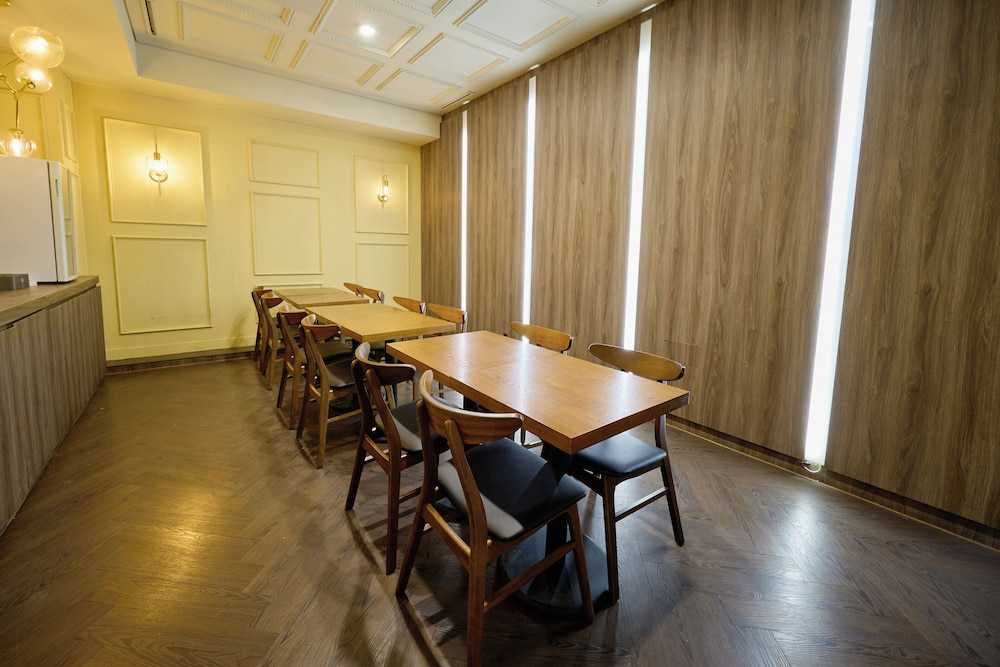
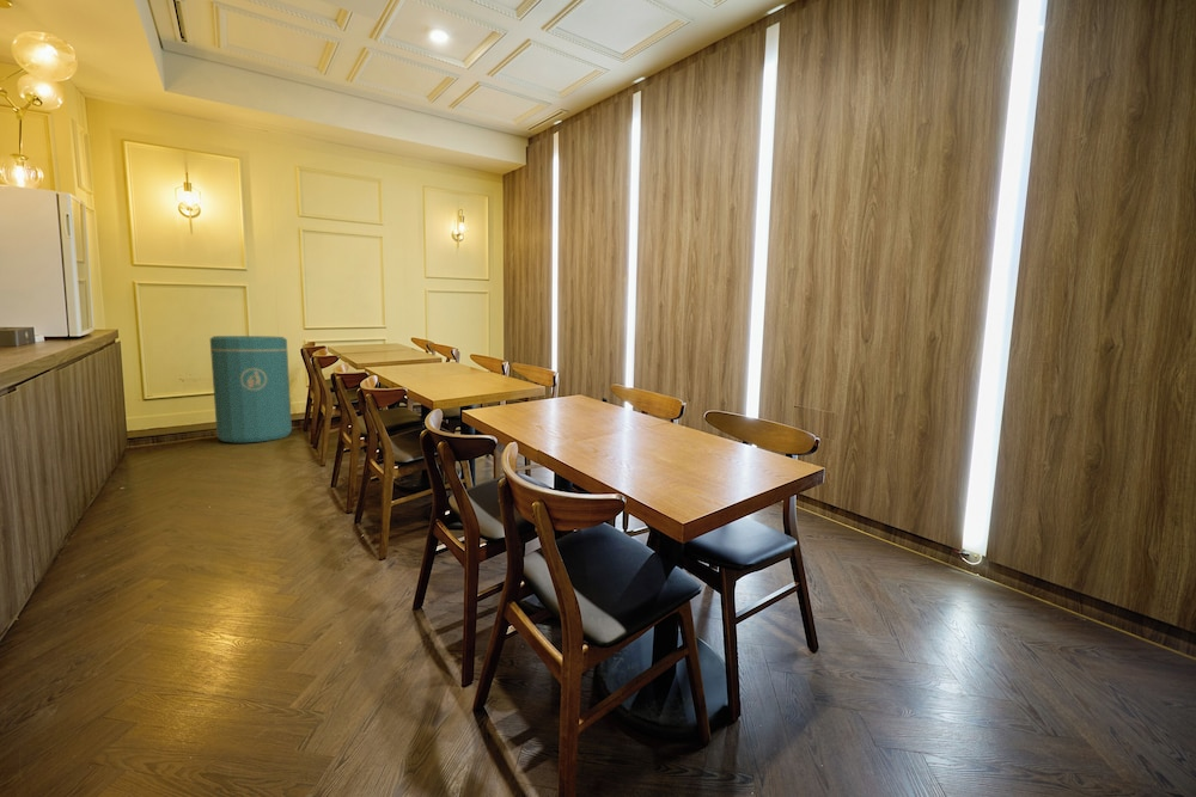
+ trash can (252, 387)
